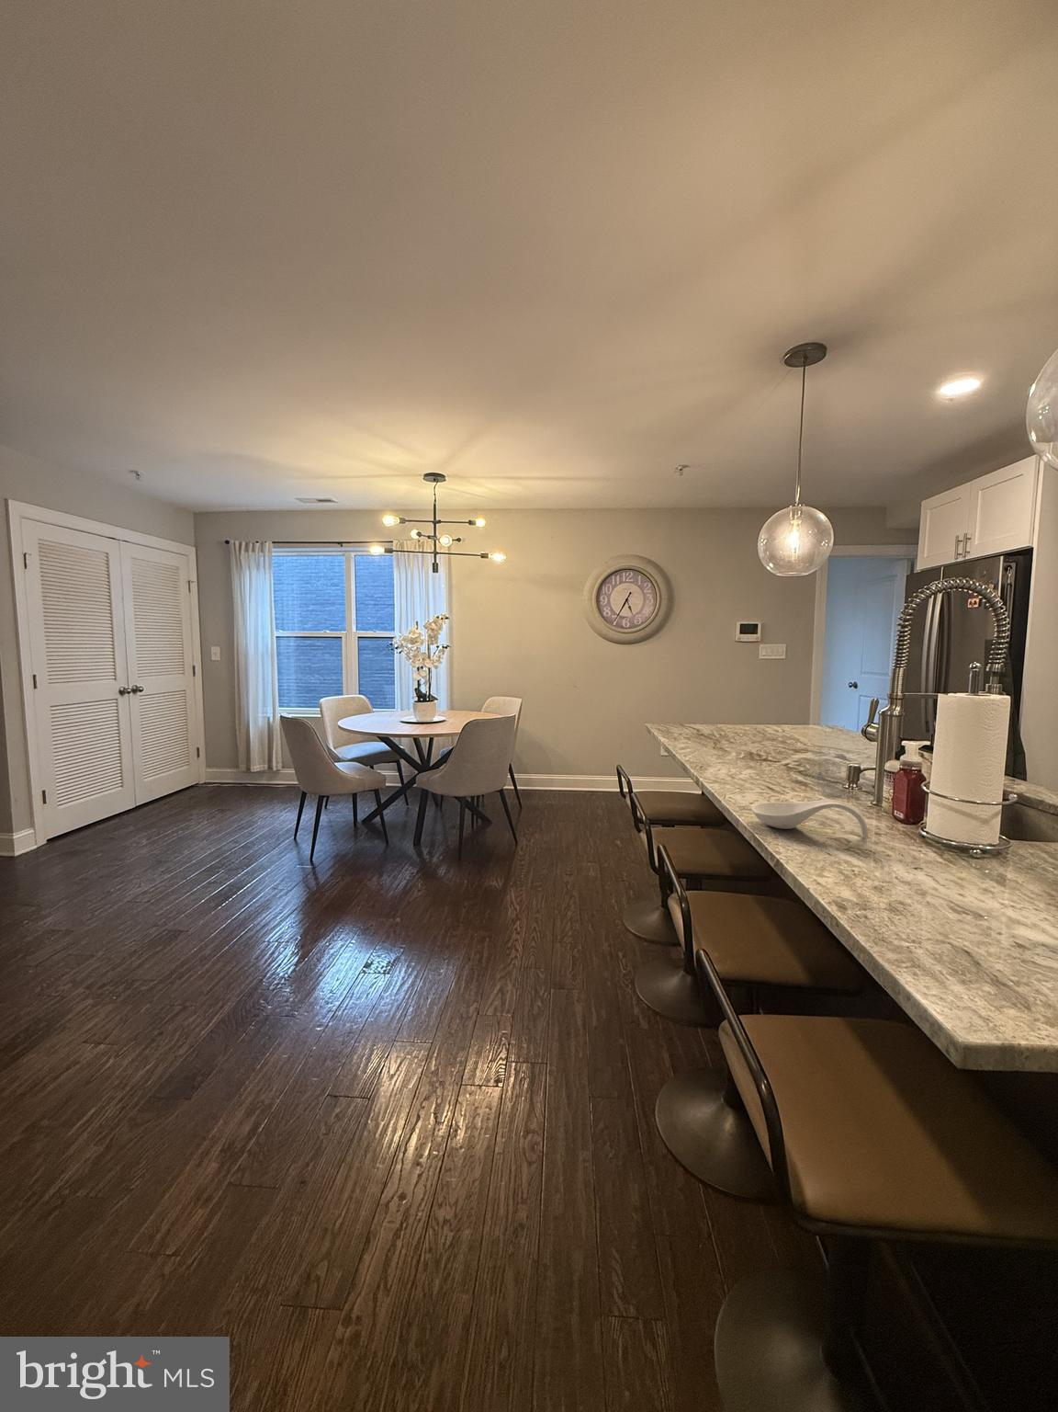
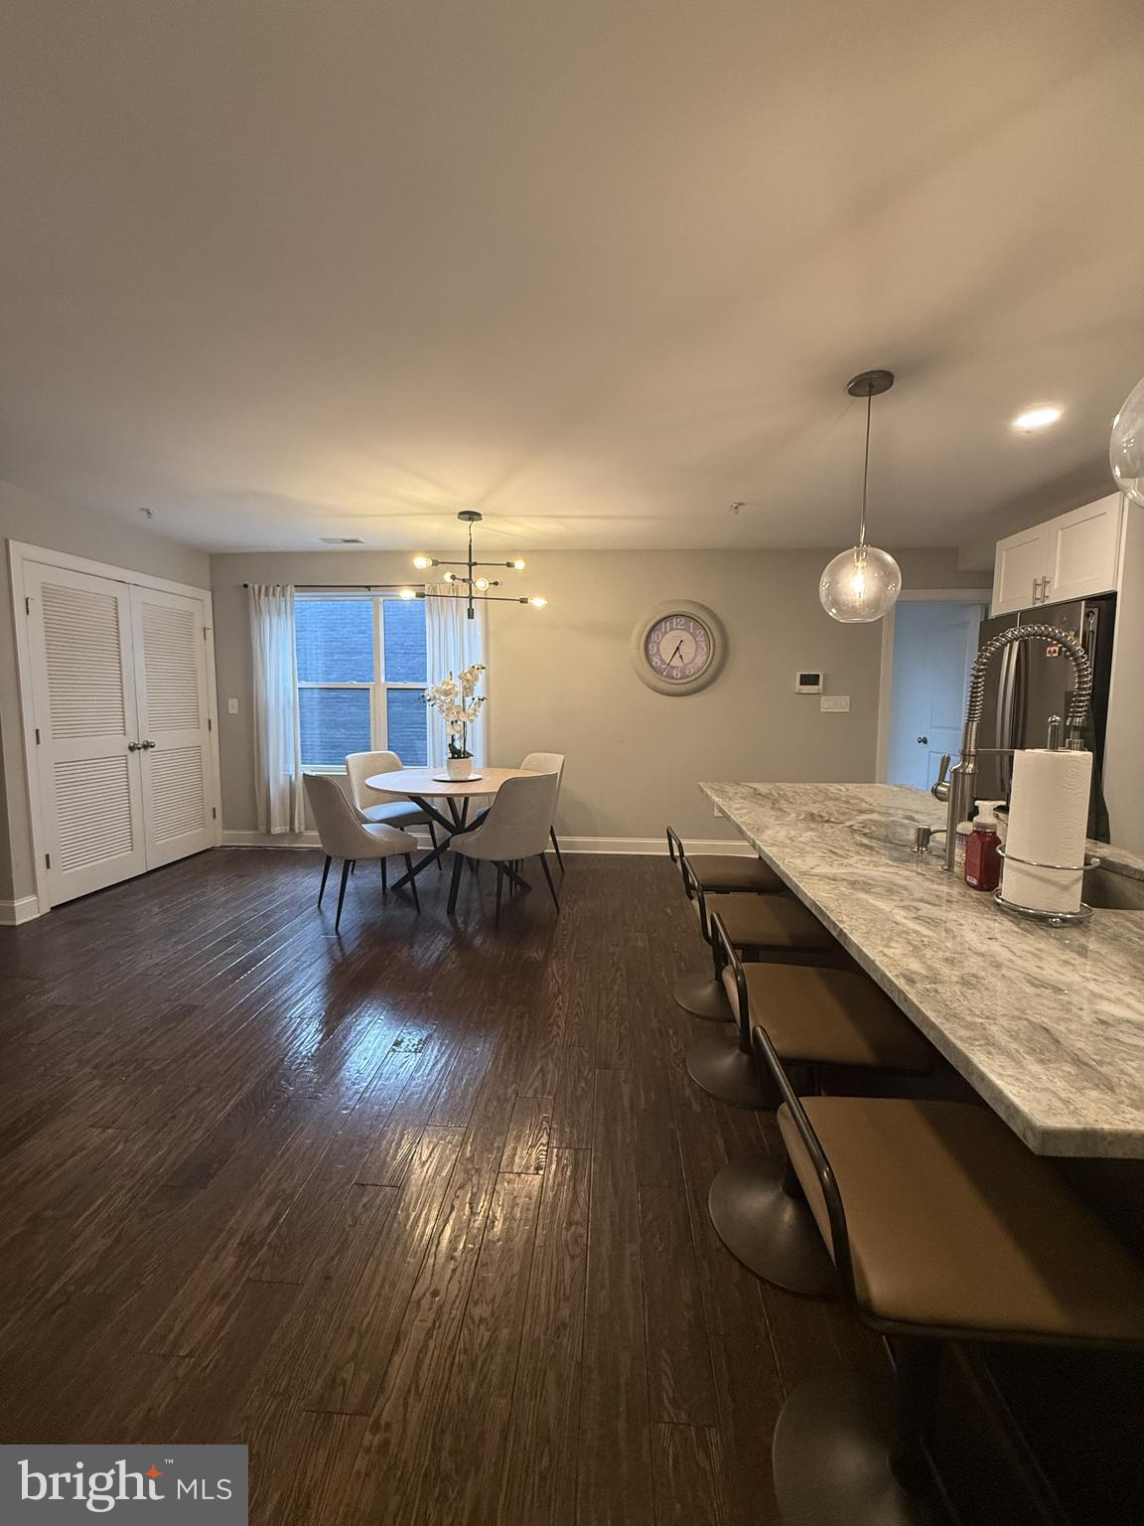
- spoon rest (807, 814)
